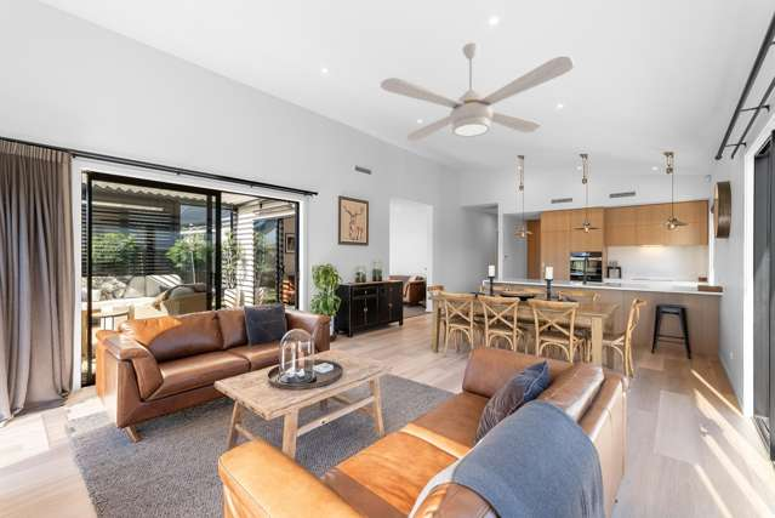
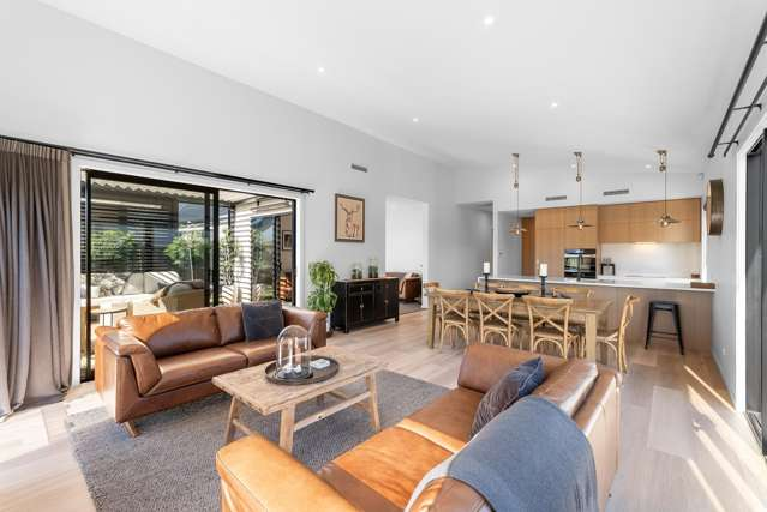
- ceiling fan (471, 89)
